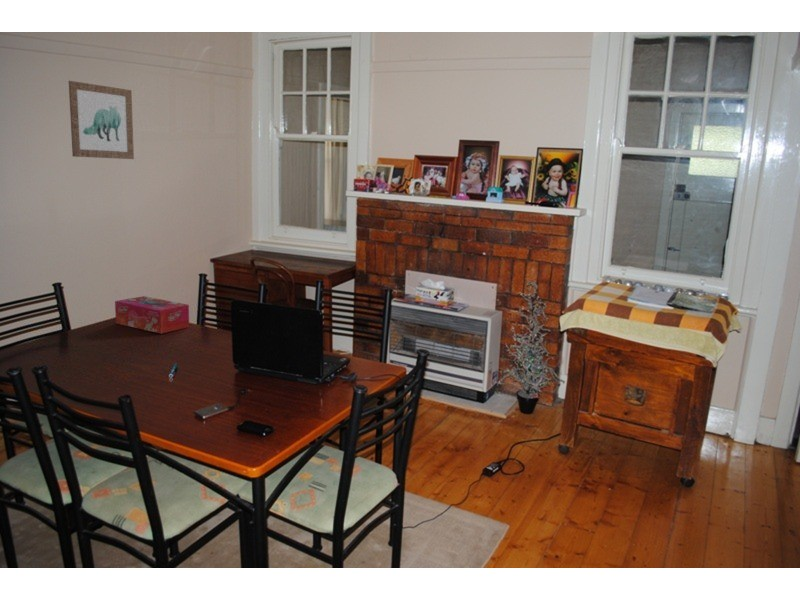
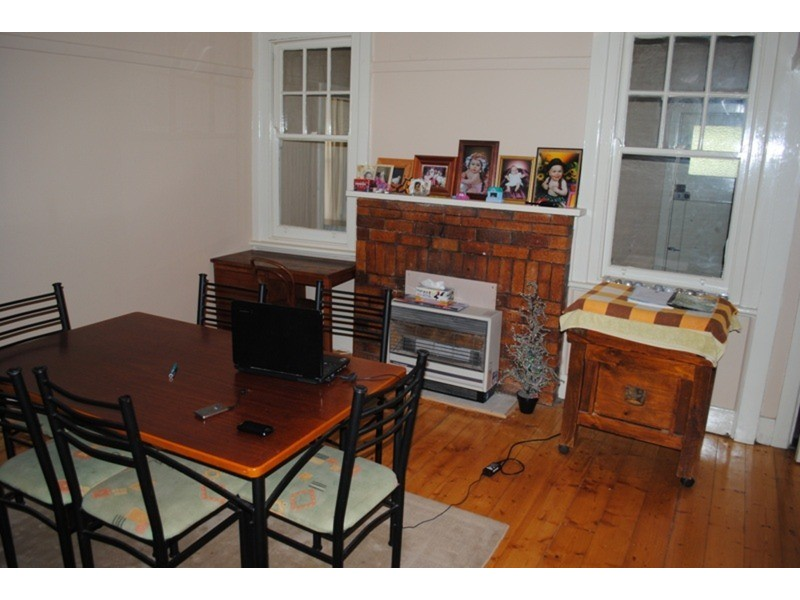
- tissue box (152, 314)
- wall art (102, 122)
